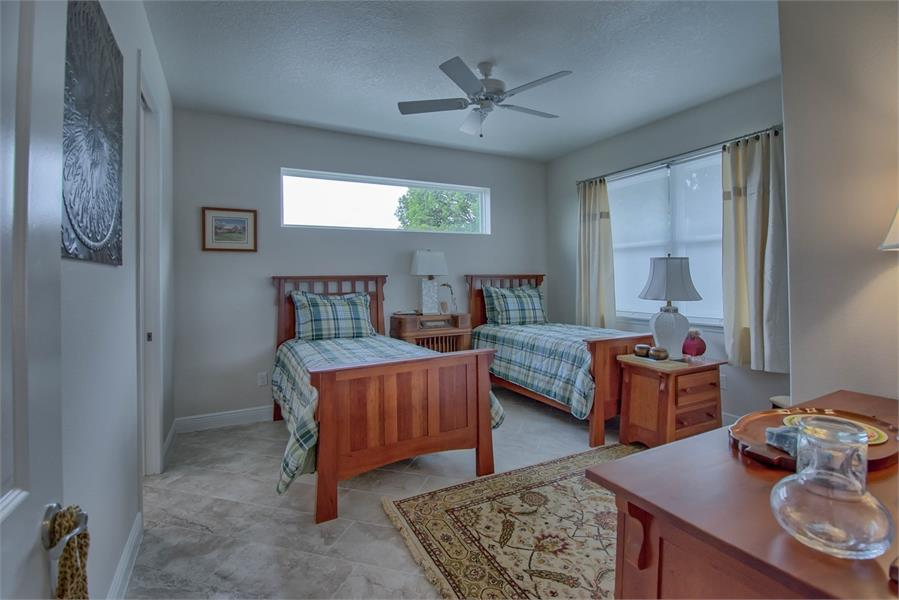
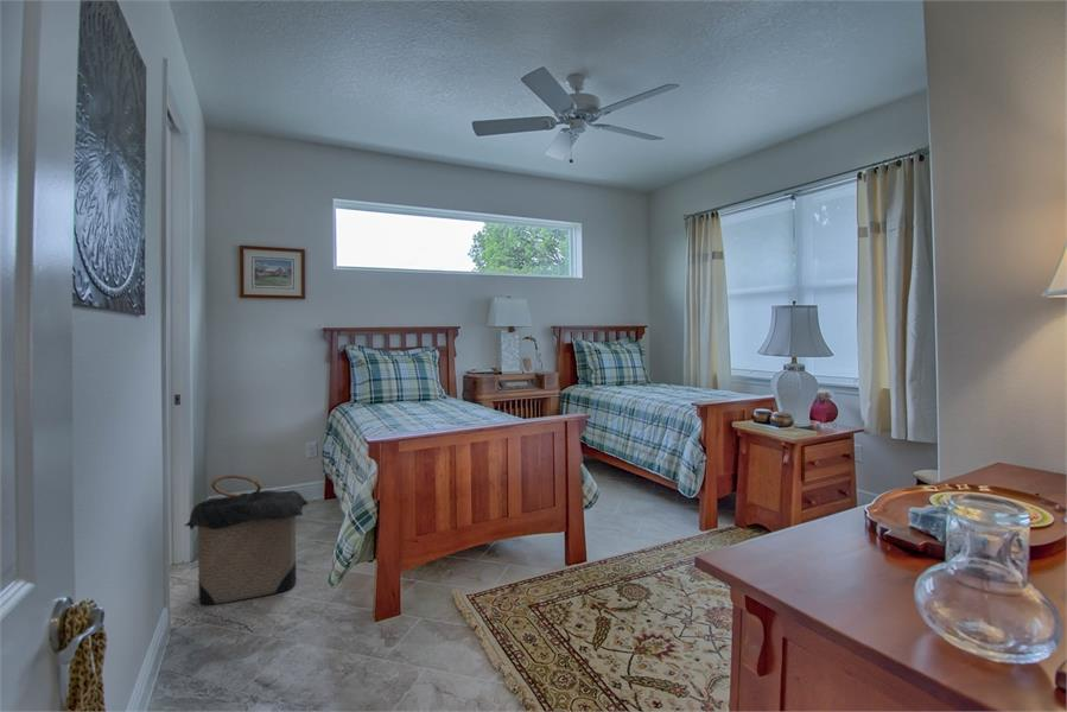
+ laundry hamper (252, 529)
